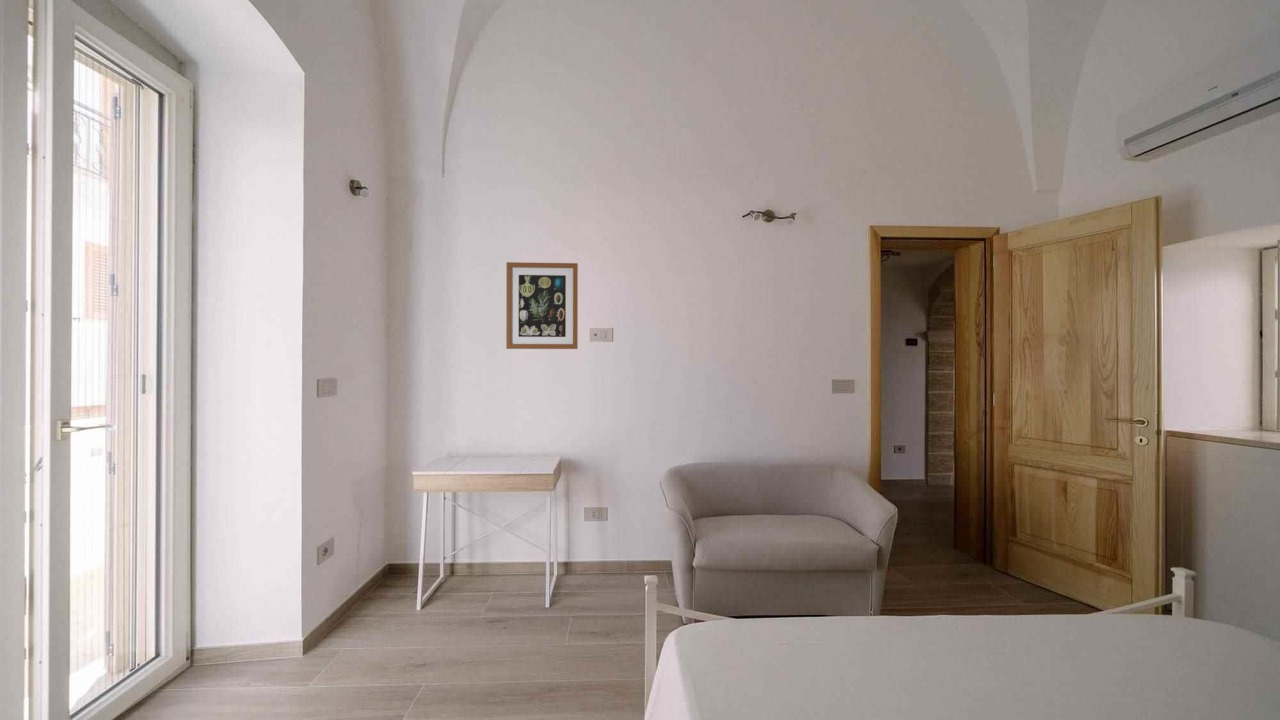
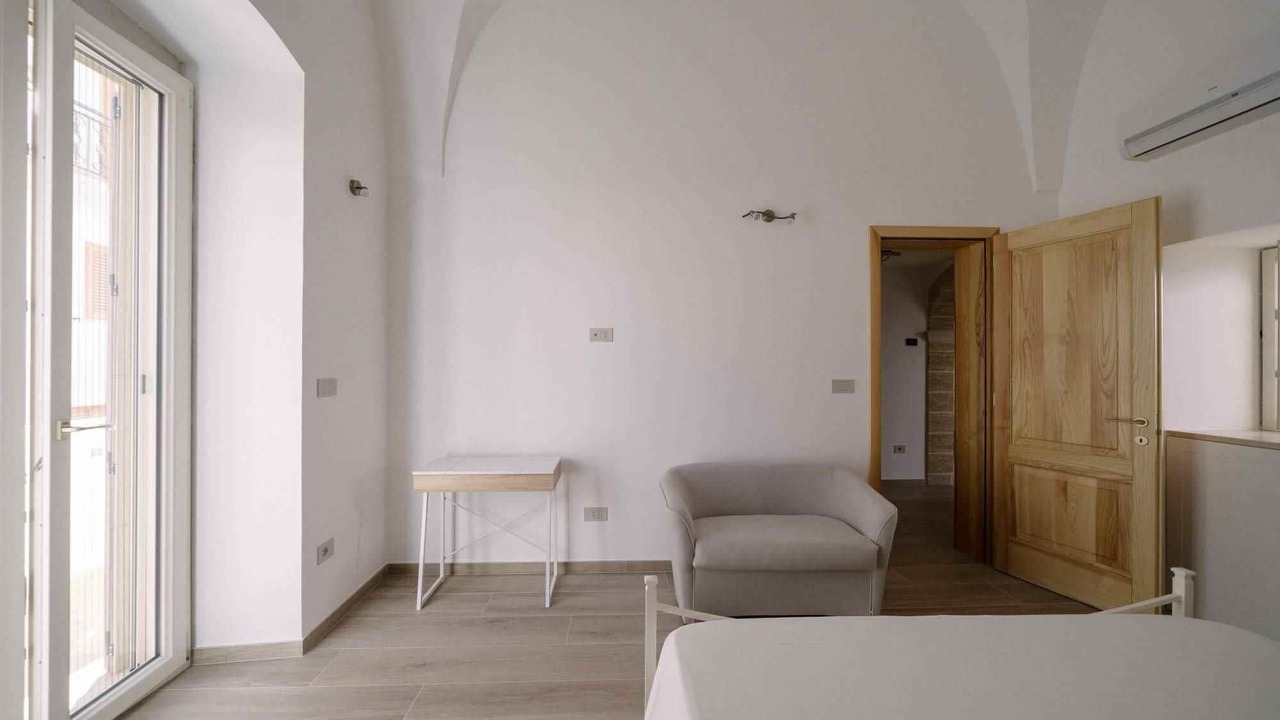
- wall art (542, 305)
